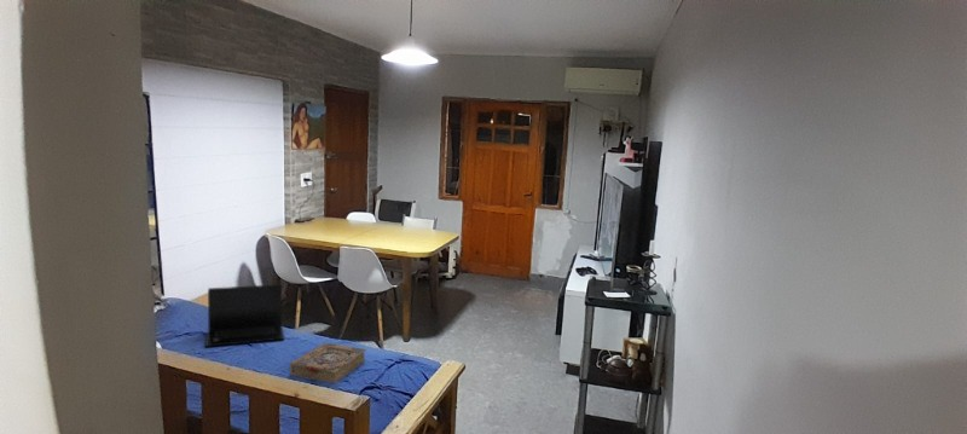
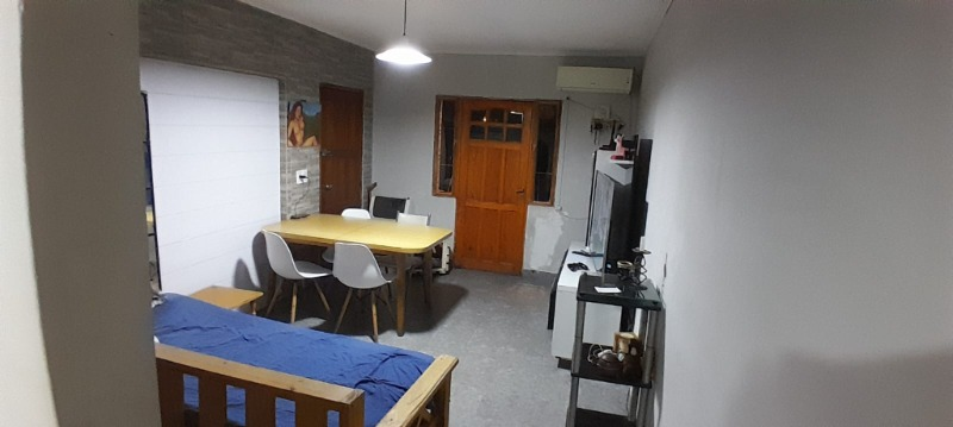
- book (326, 360)
- laptop (245, 313)
